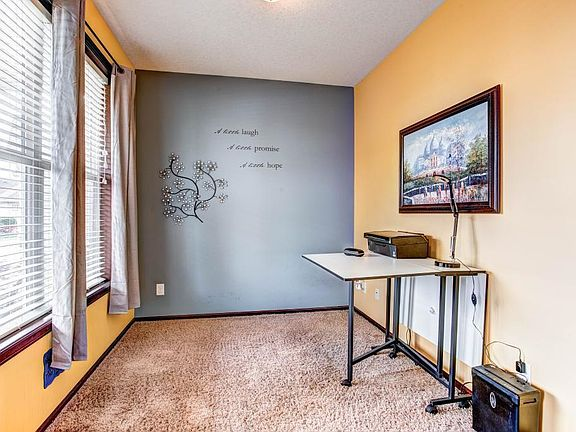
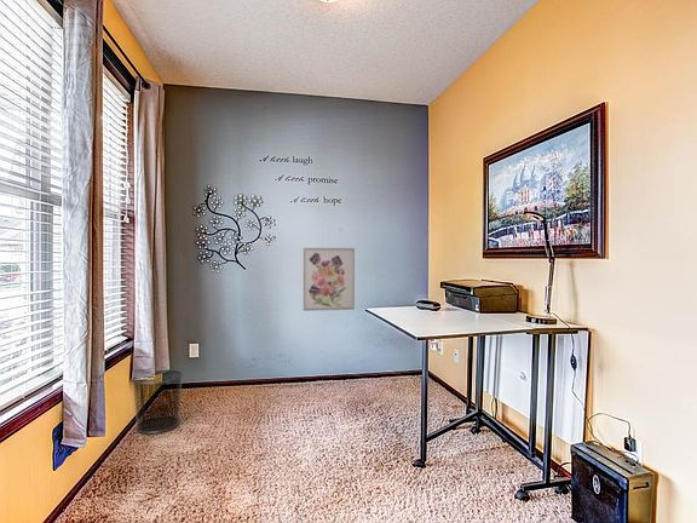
+ wall art (328, 278)
+ waste bin (157, 401)
